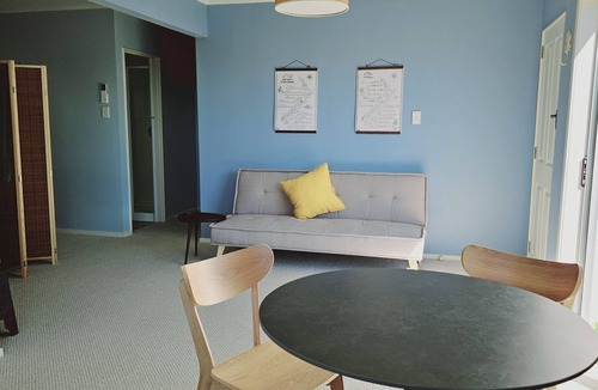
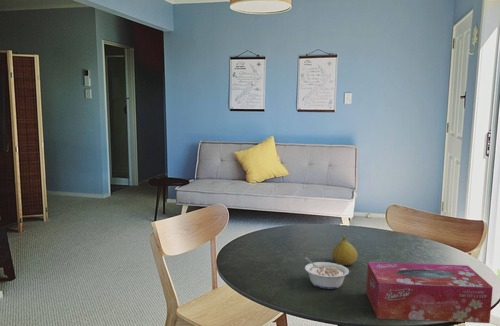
+ tissue box (424, 290)
+ fruit (345, 249)
+ legume (324, 274)
